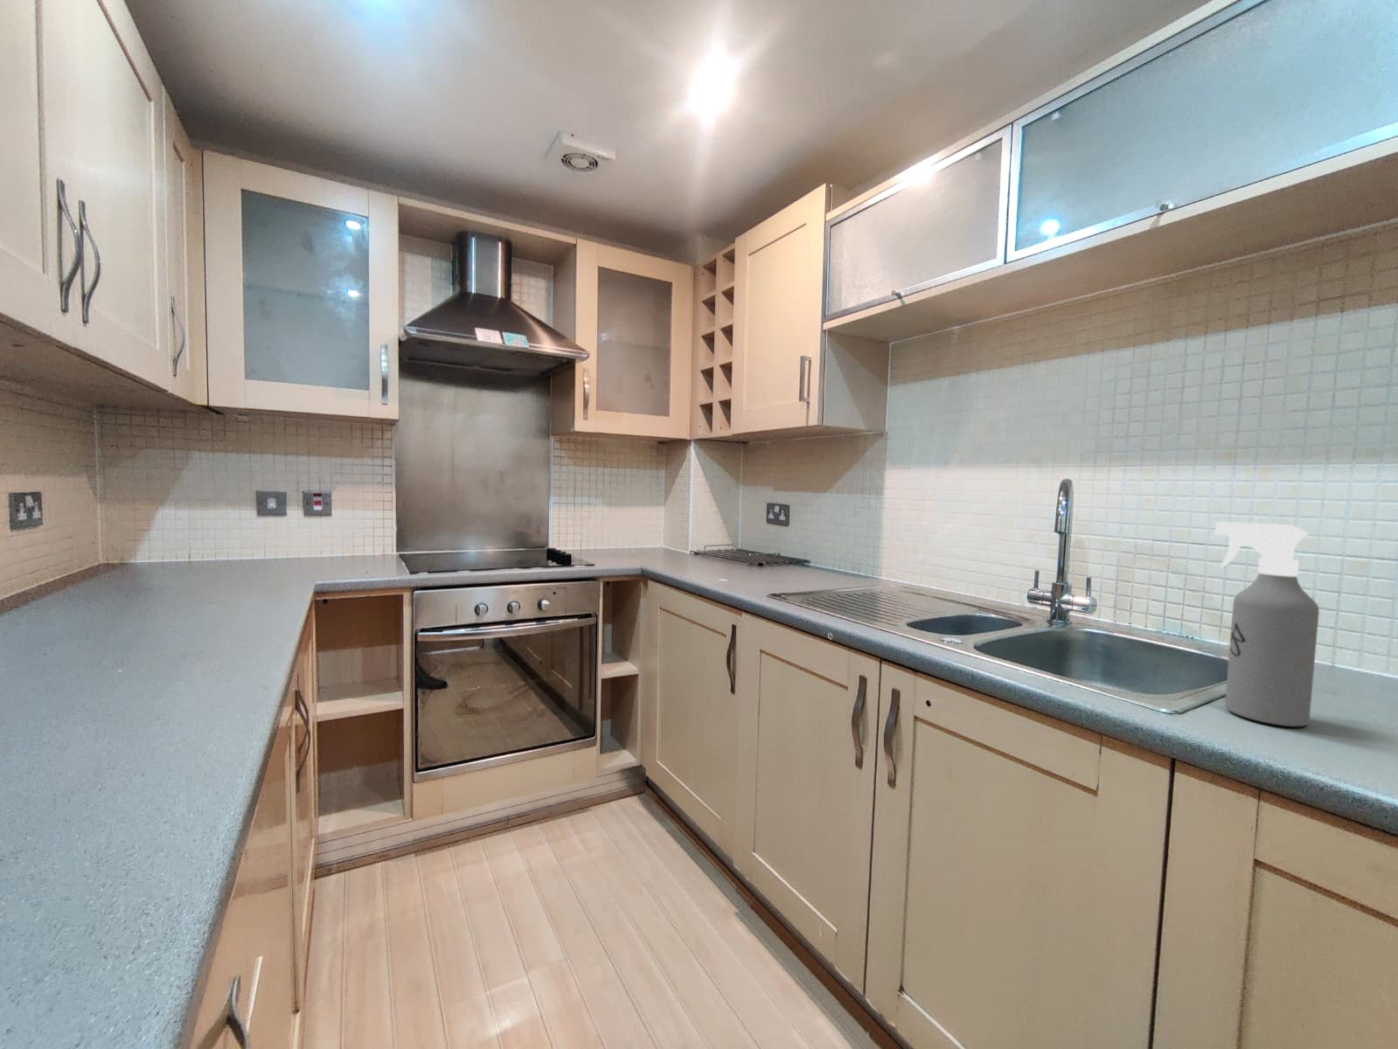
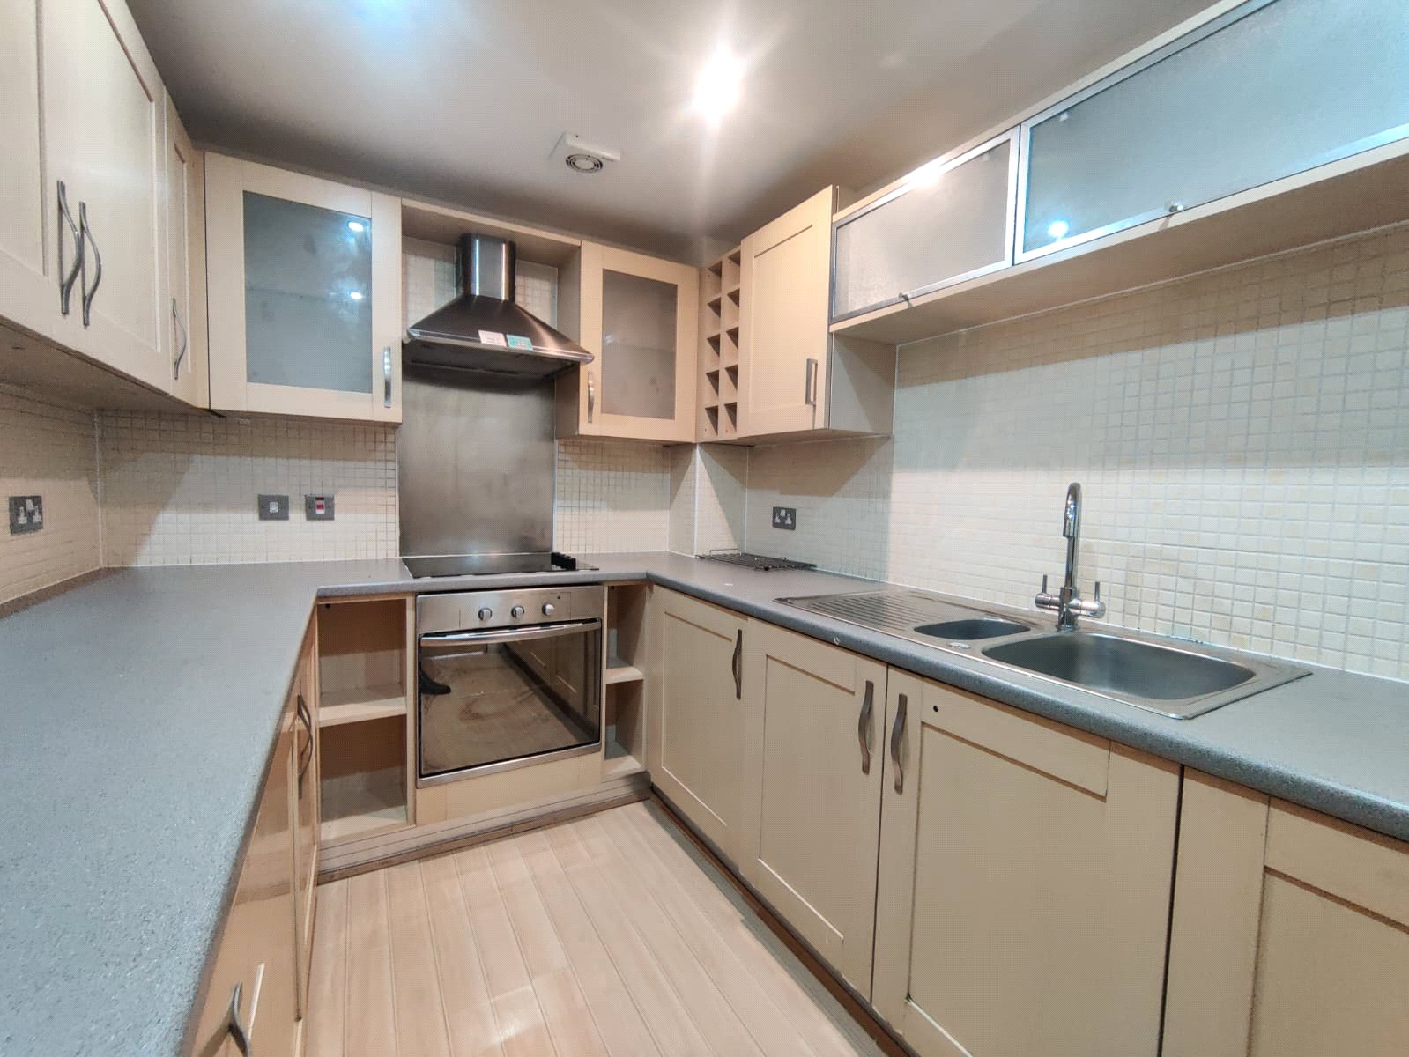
- spray bottle (1260, 619)
